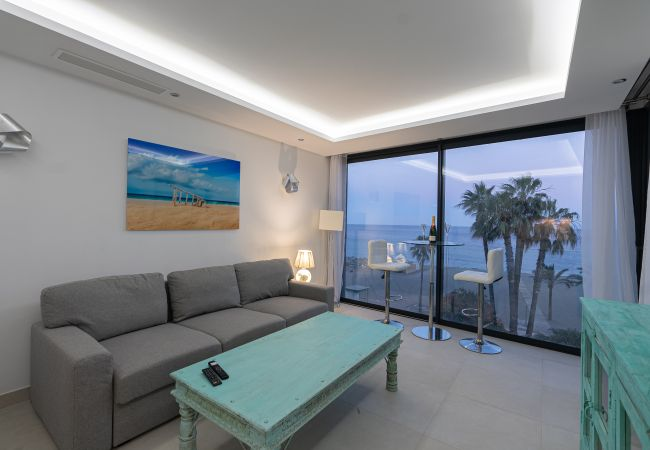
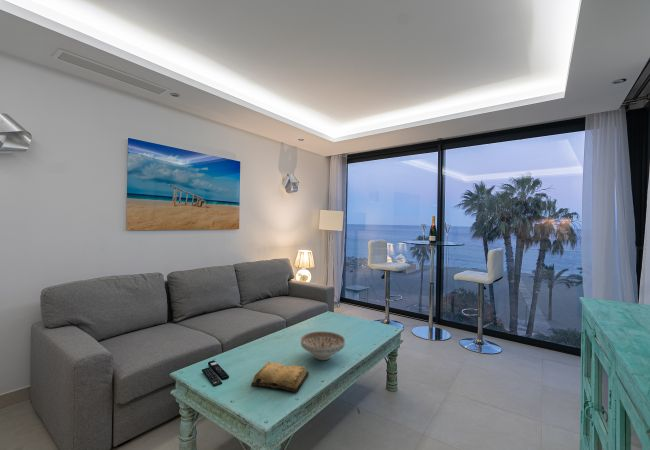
+ diary (280, 375)
+ decorative bowl (322, 347)
